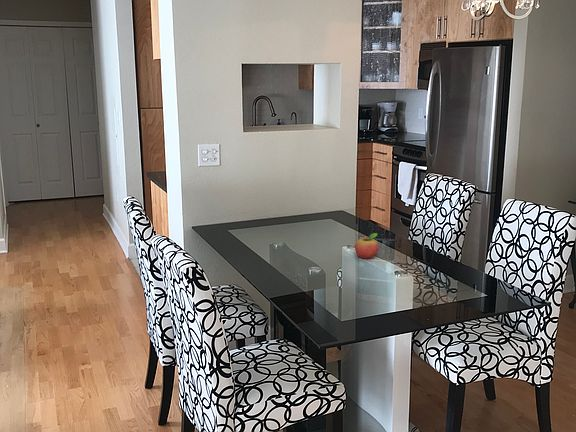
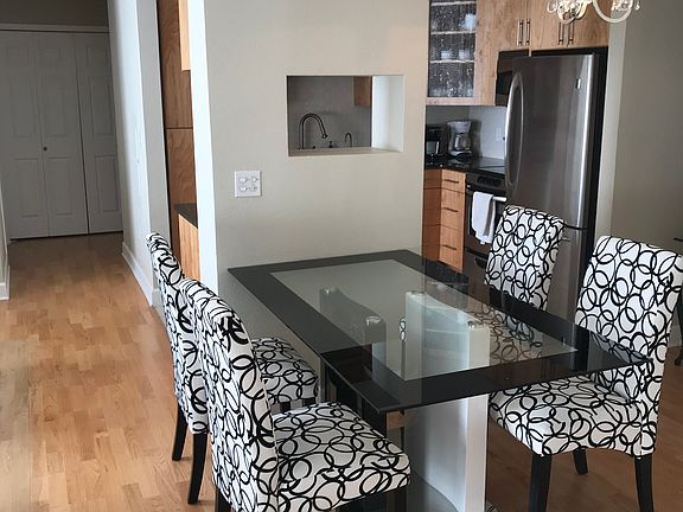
- fruit (366, 245)
